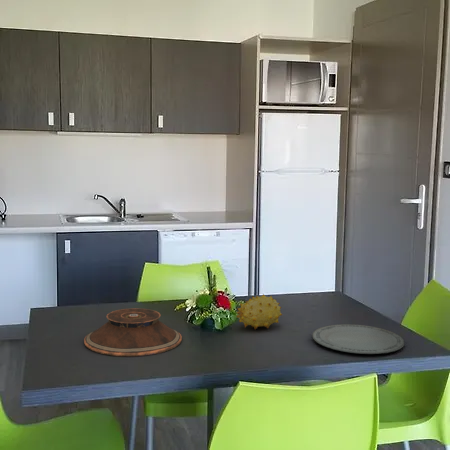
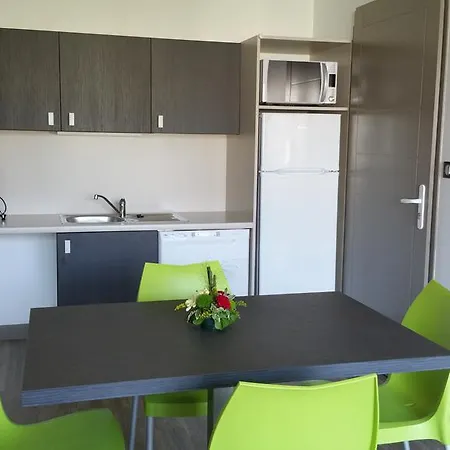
- plate (133, 327)
- plate (357, 339)
- fruit (258, 311)
